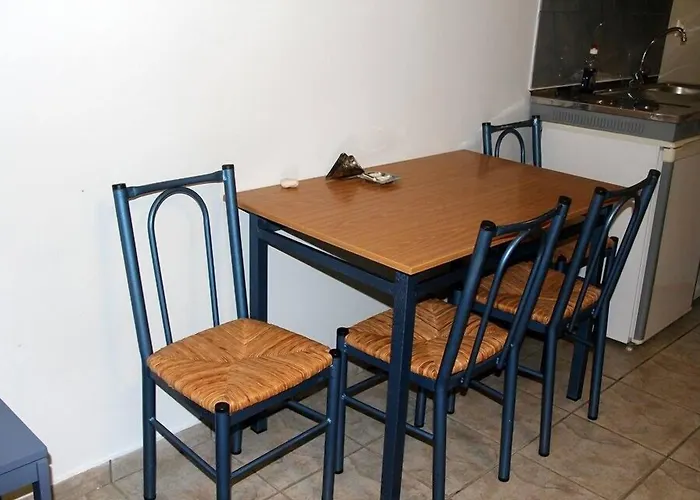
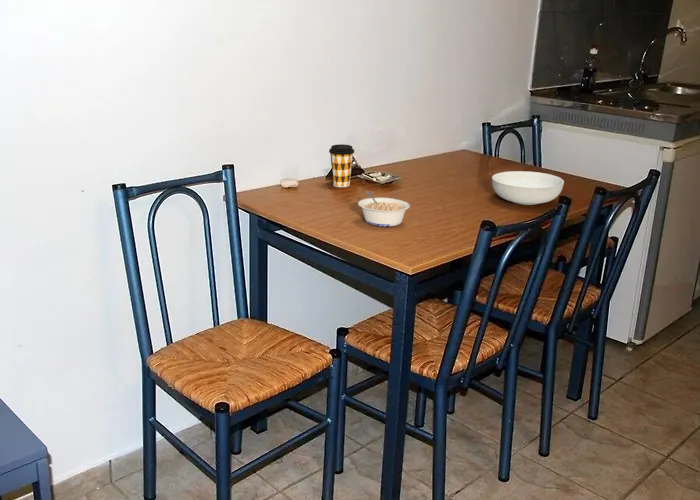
+ legume (381, 210)
+ coffee cup (341, 166)
+ serving bowl (526, 189)
